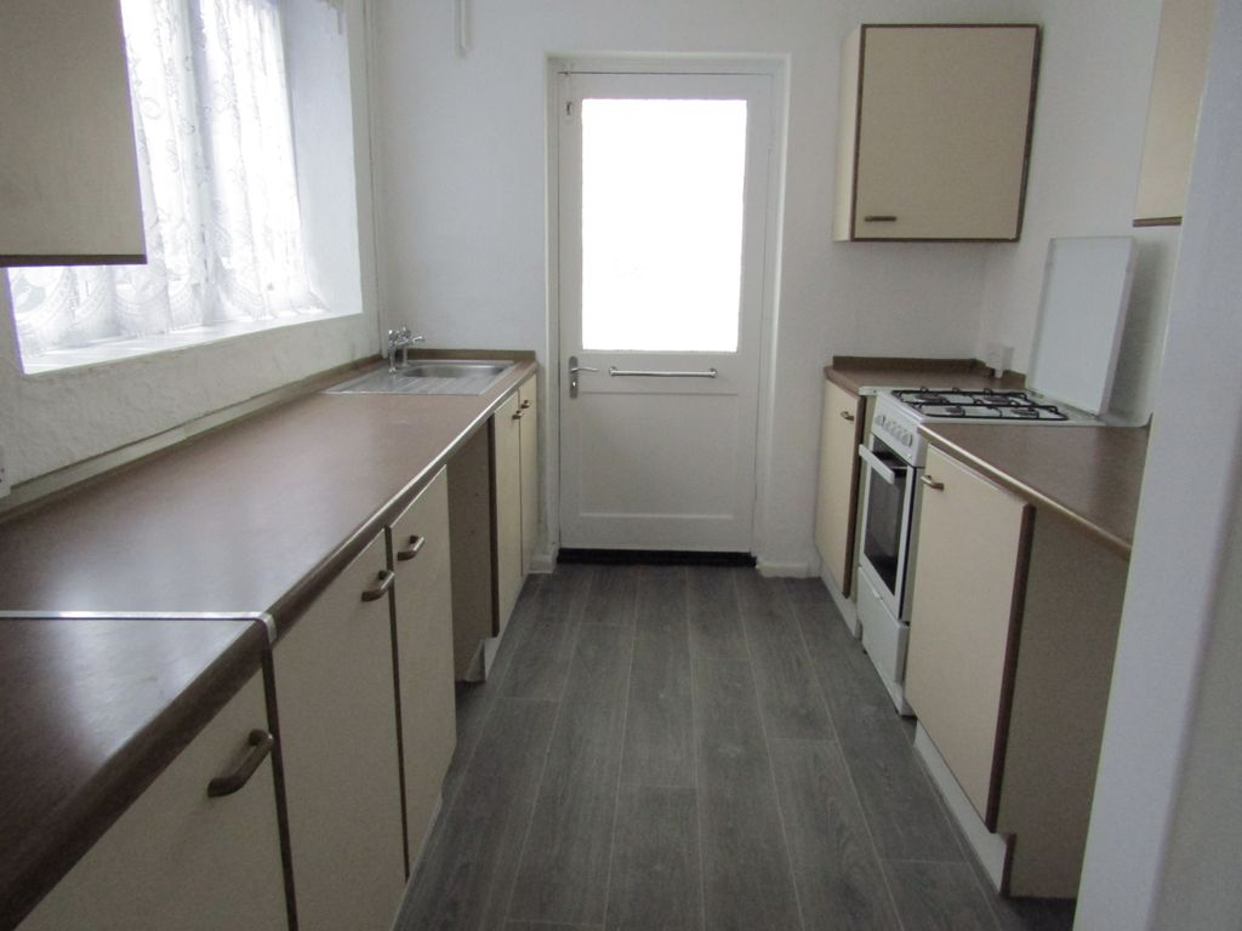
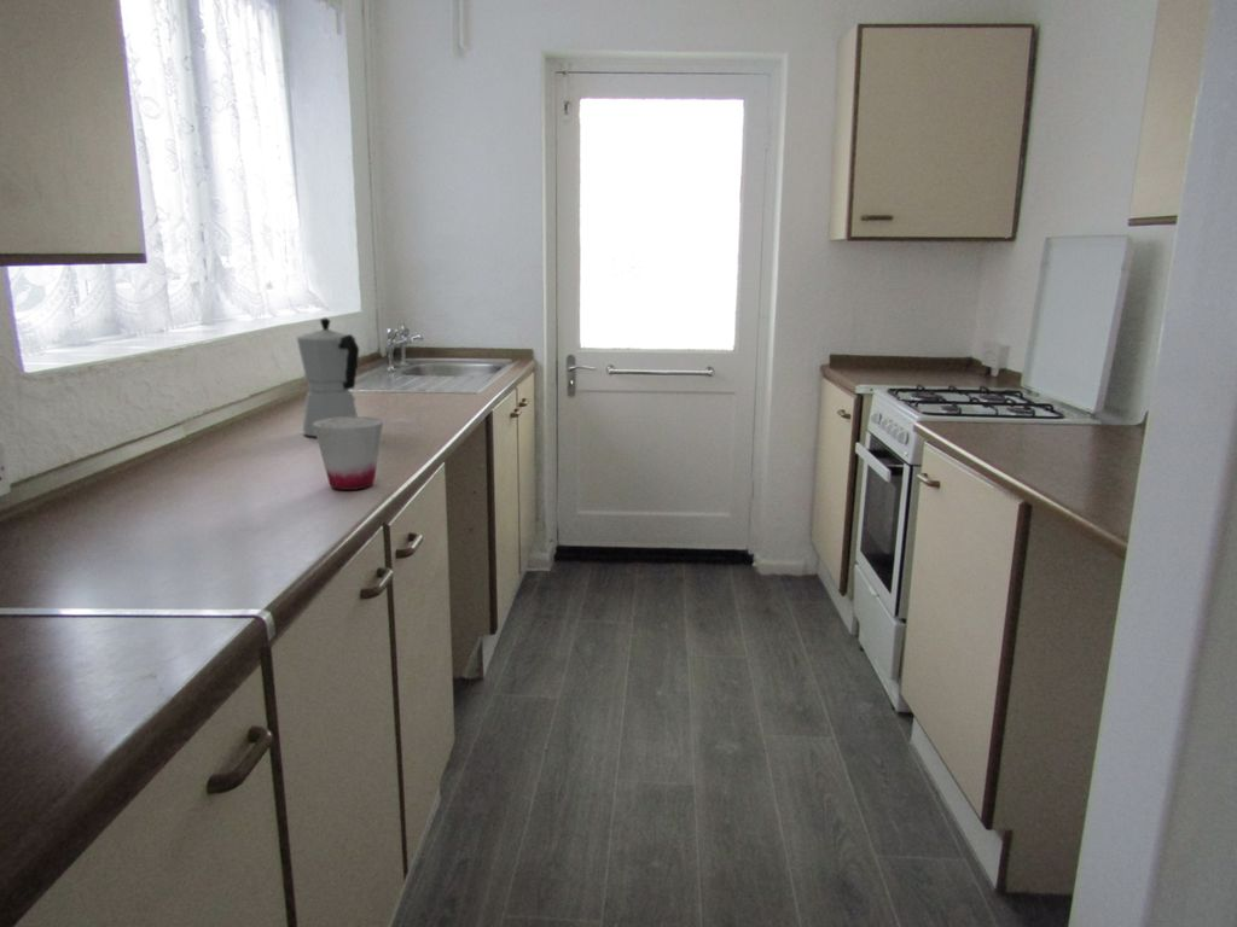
+ cup (350, 454)
+ moka pot (331, 375)
